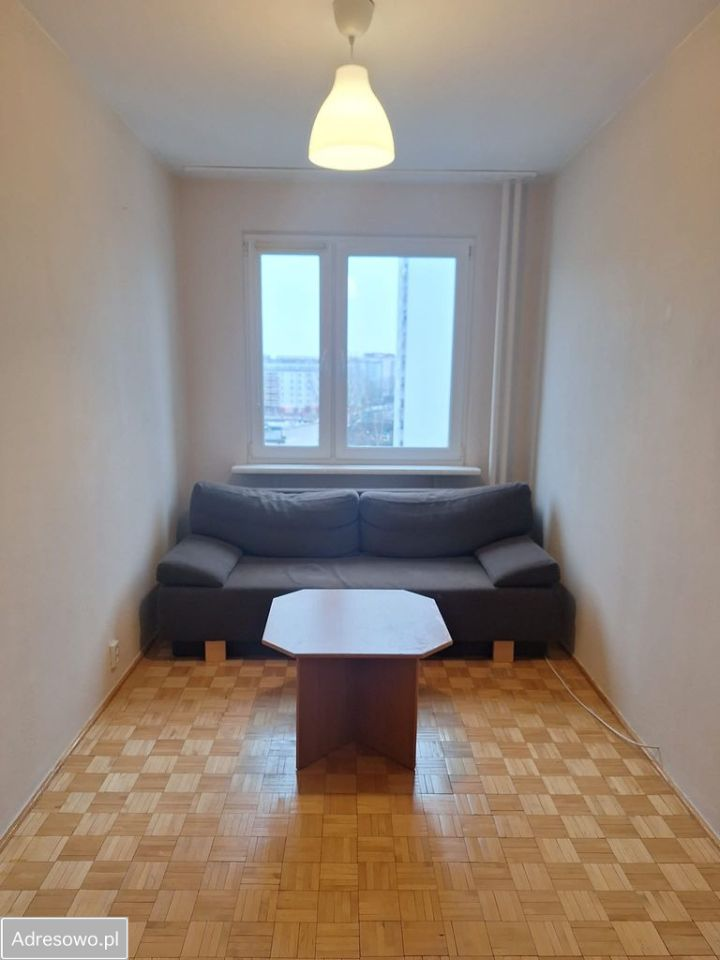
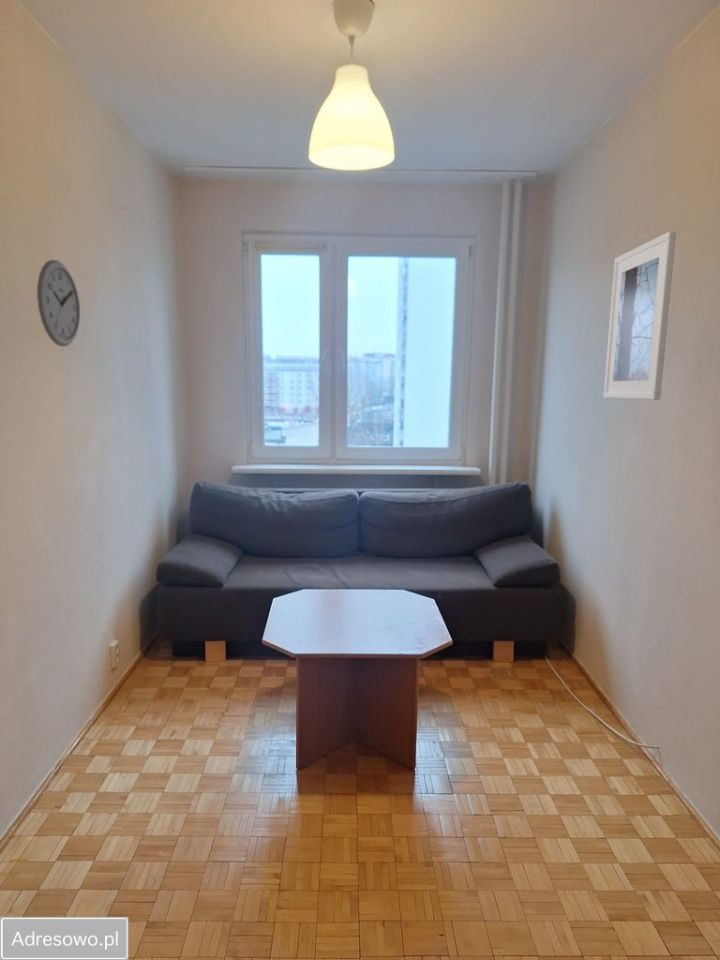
+ wall clock (61, 304)
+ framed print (635, 323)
